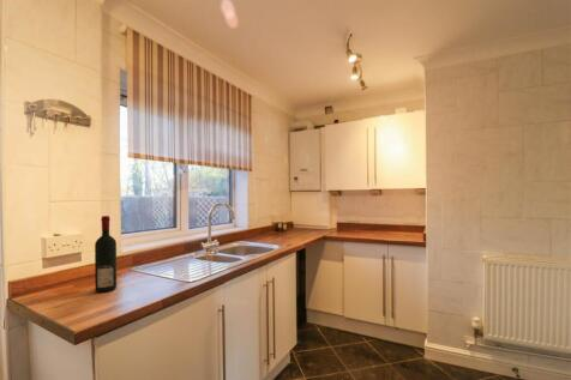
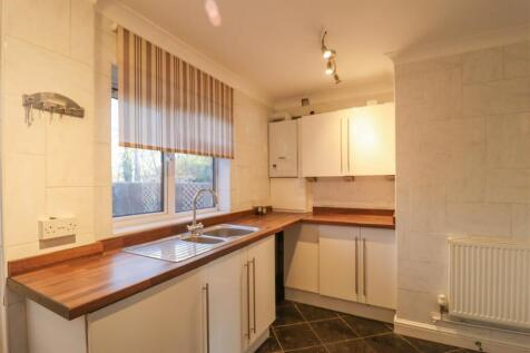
- alcohol (106, 252)
